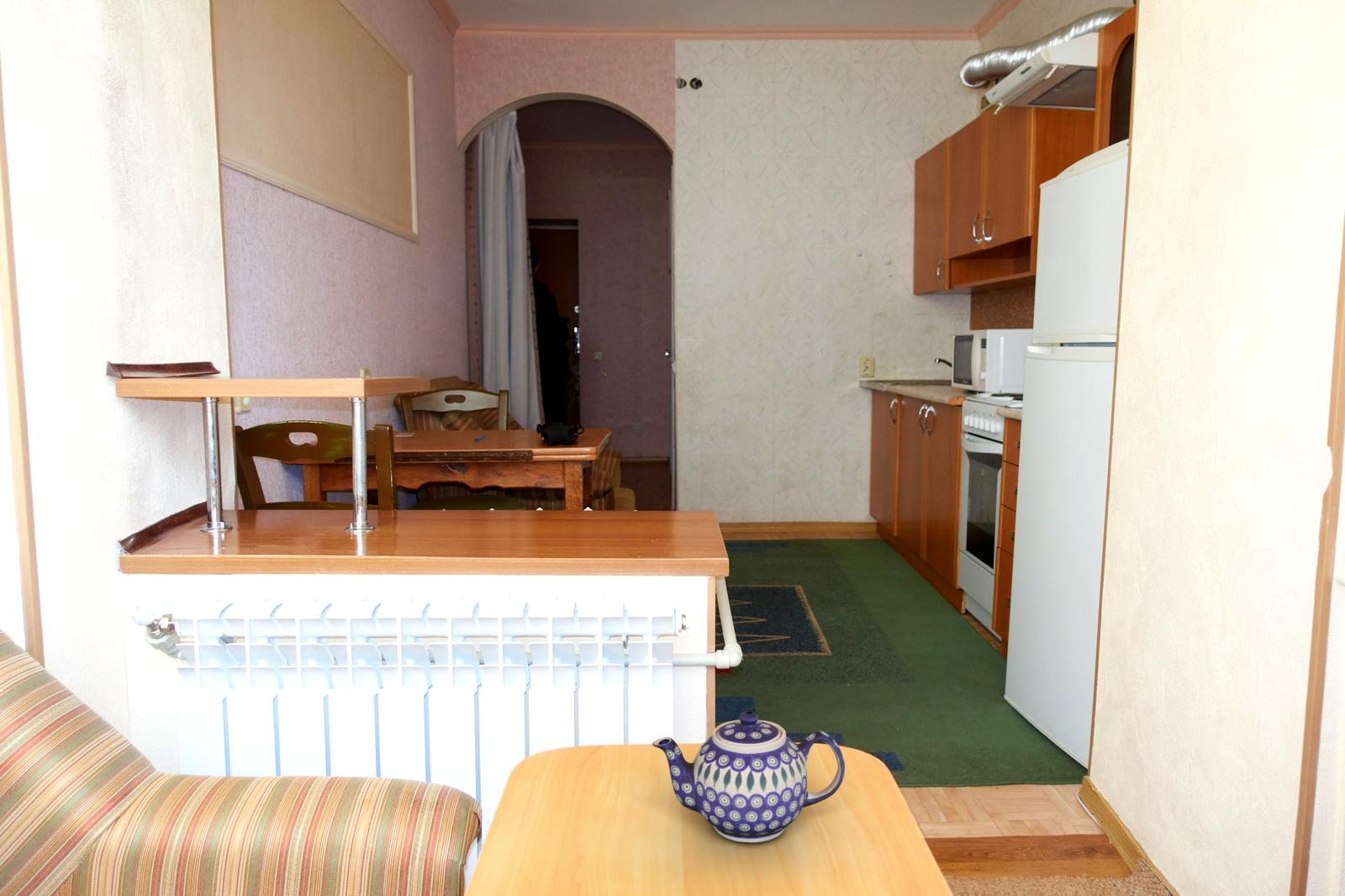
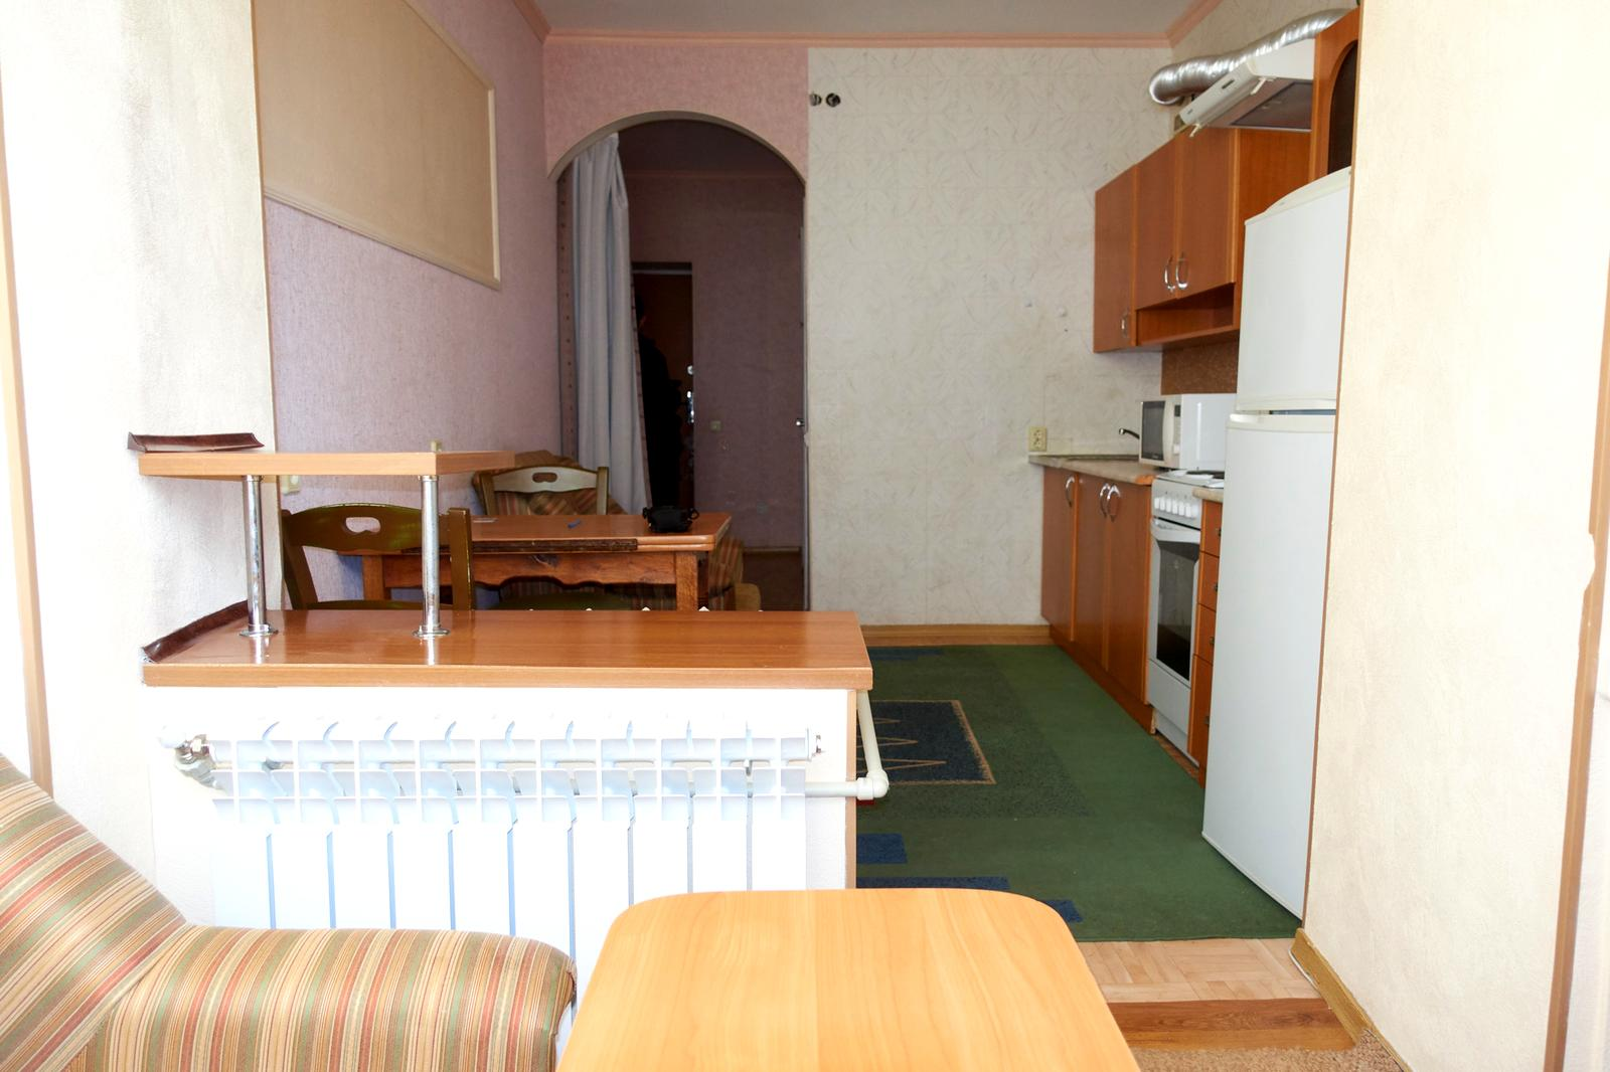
- teapot (748, 768)
